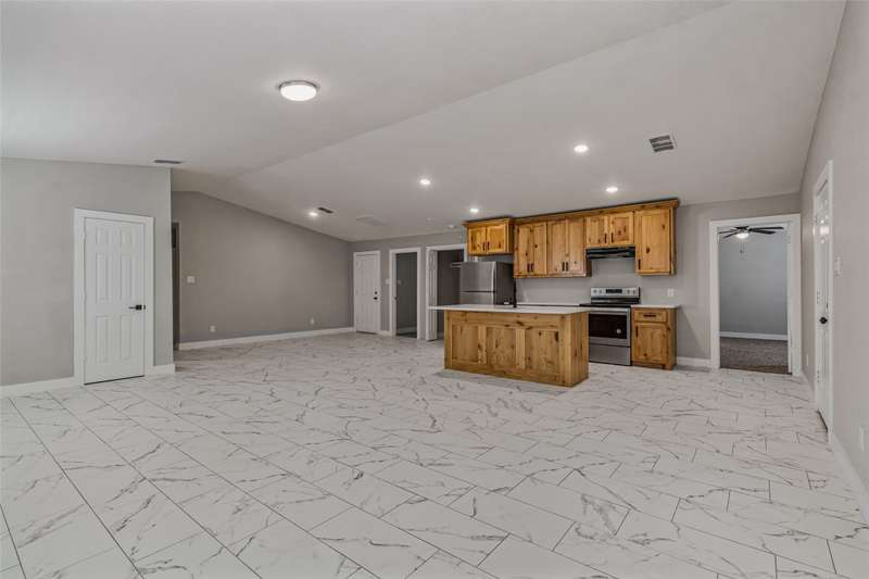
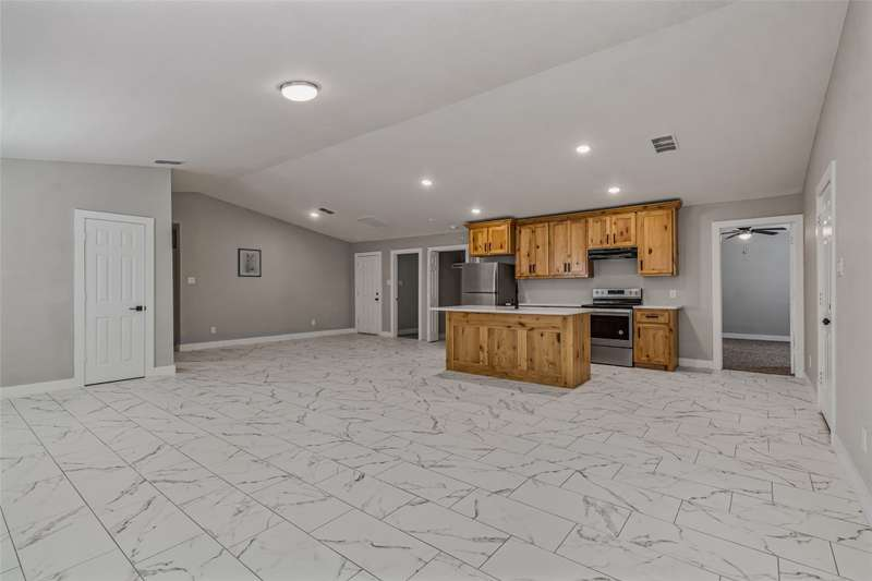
+ wall art (250, 263)
